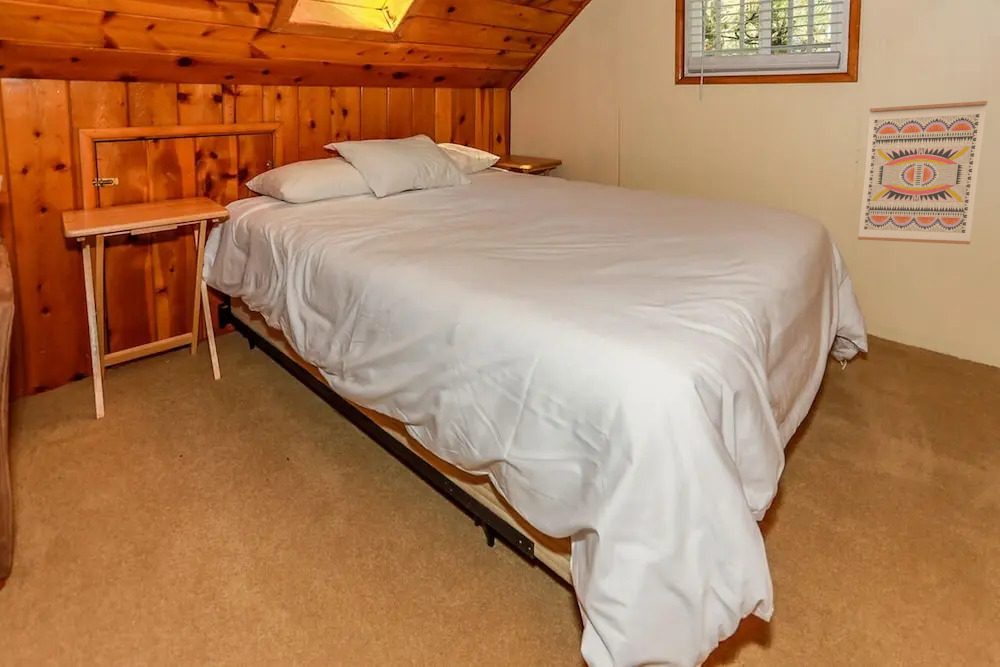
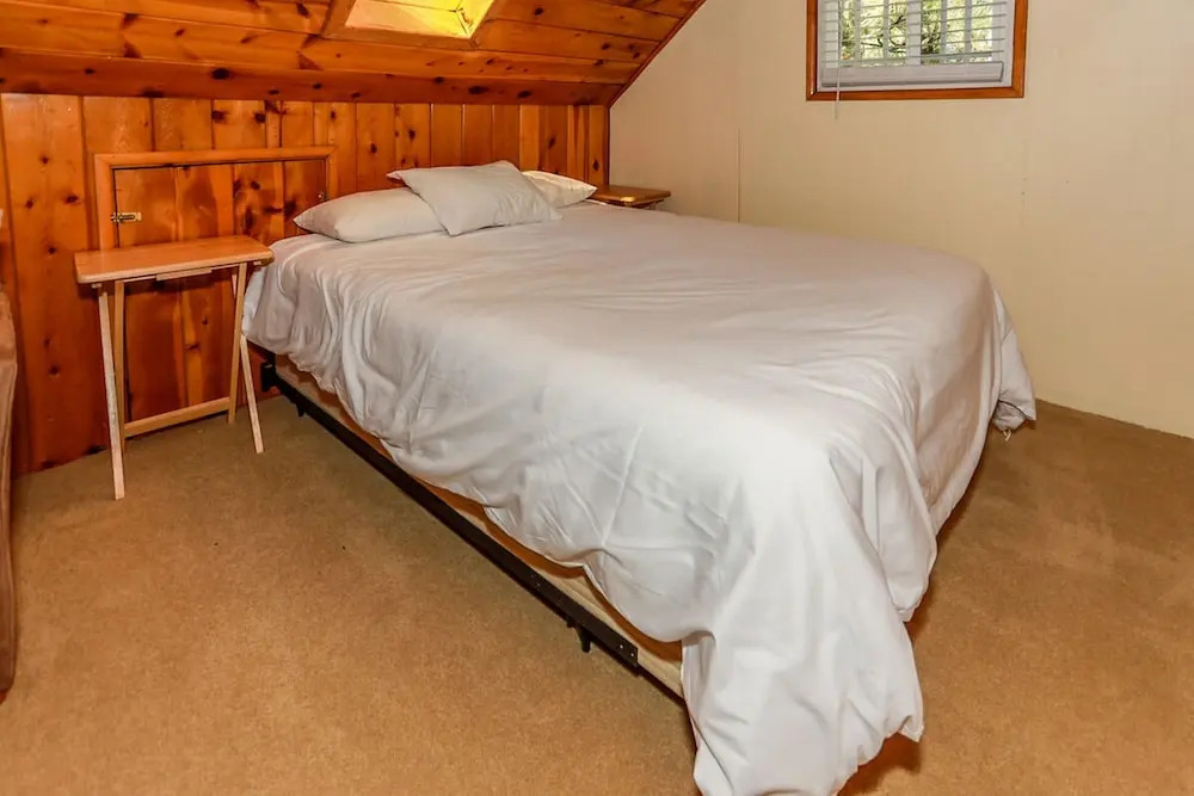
- wall art (918, 174)
